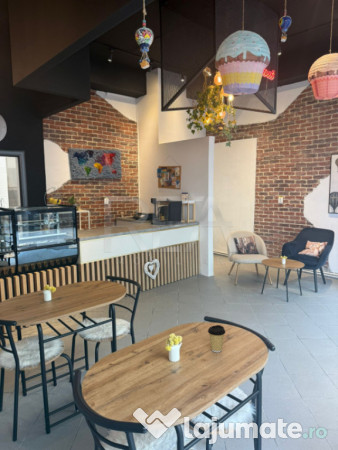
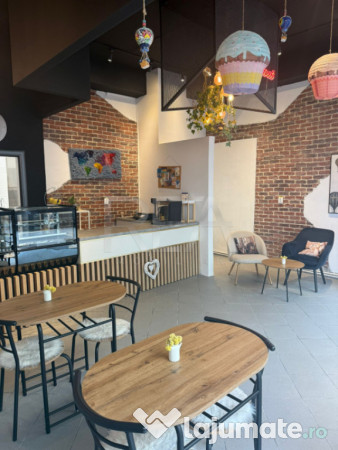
- coffee cup (216, 338)
